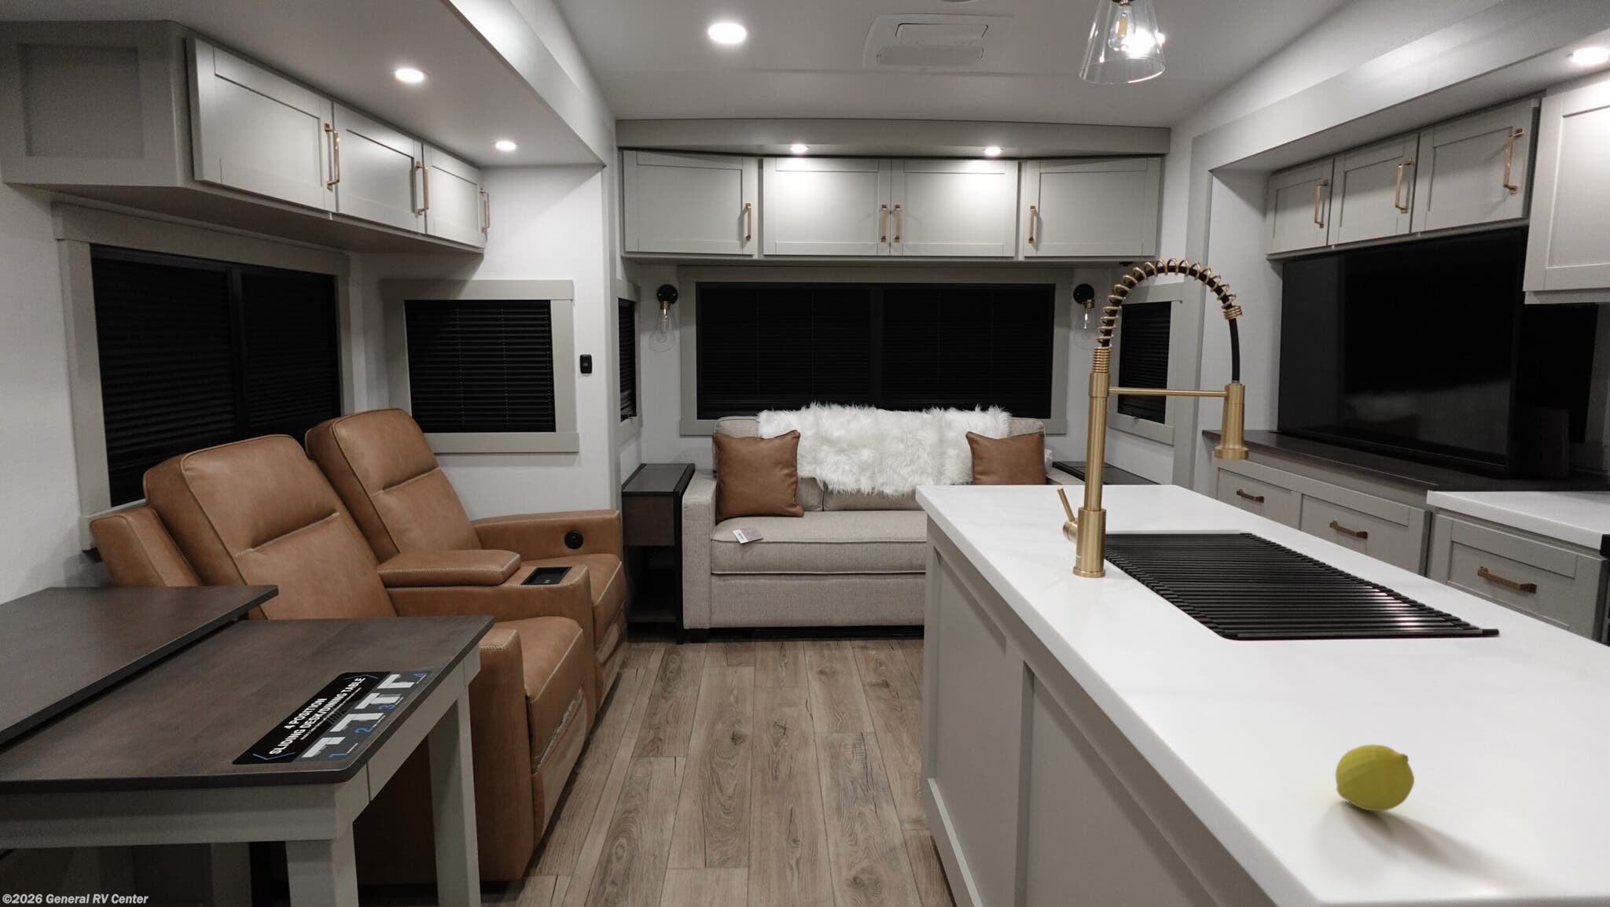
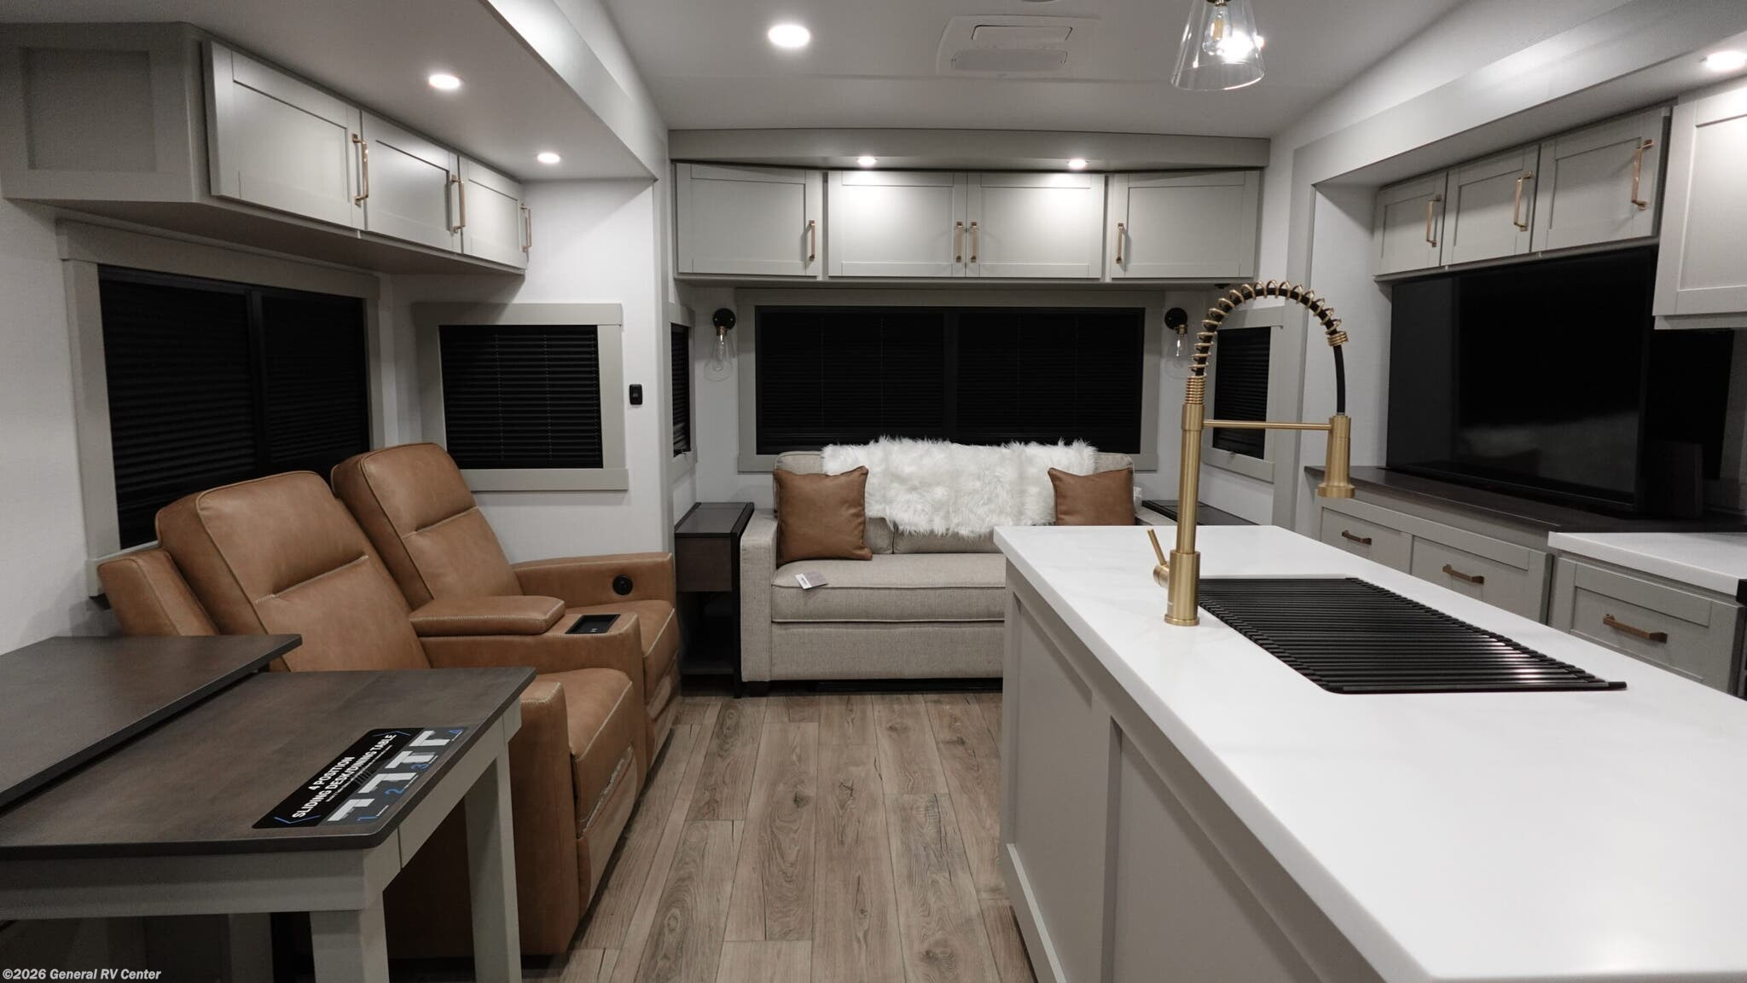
- fruit (1373, 778)
